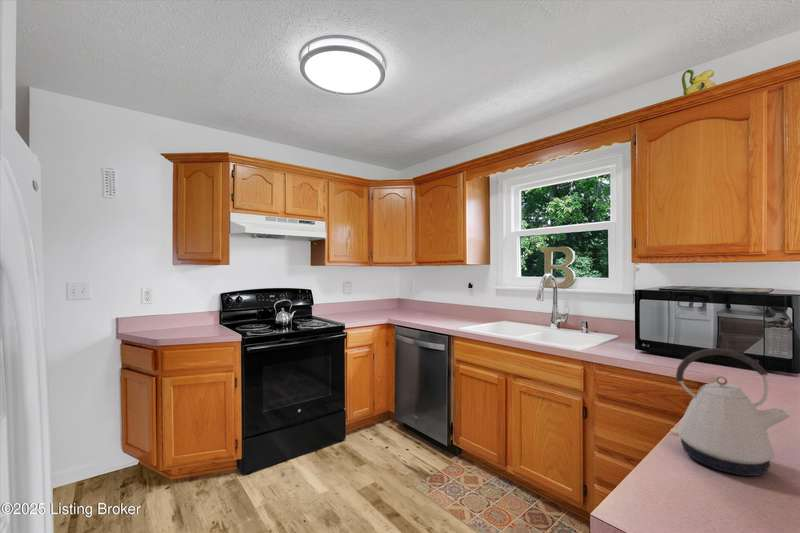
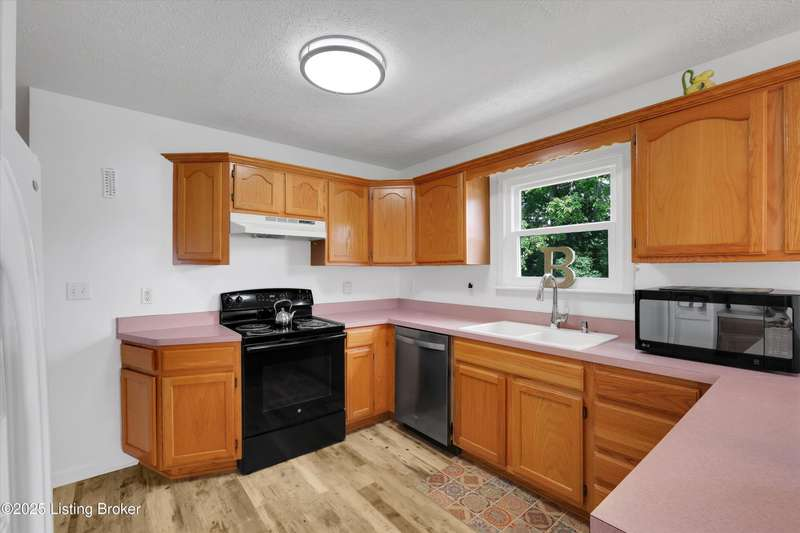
- kettle (726, 405)
